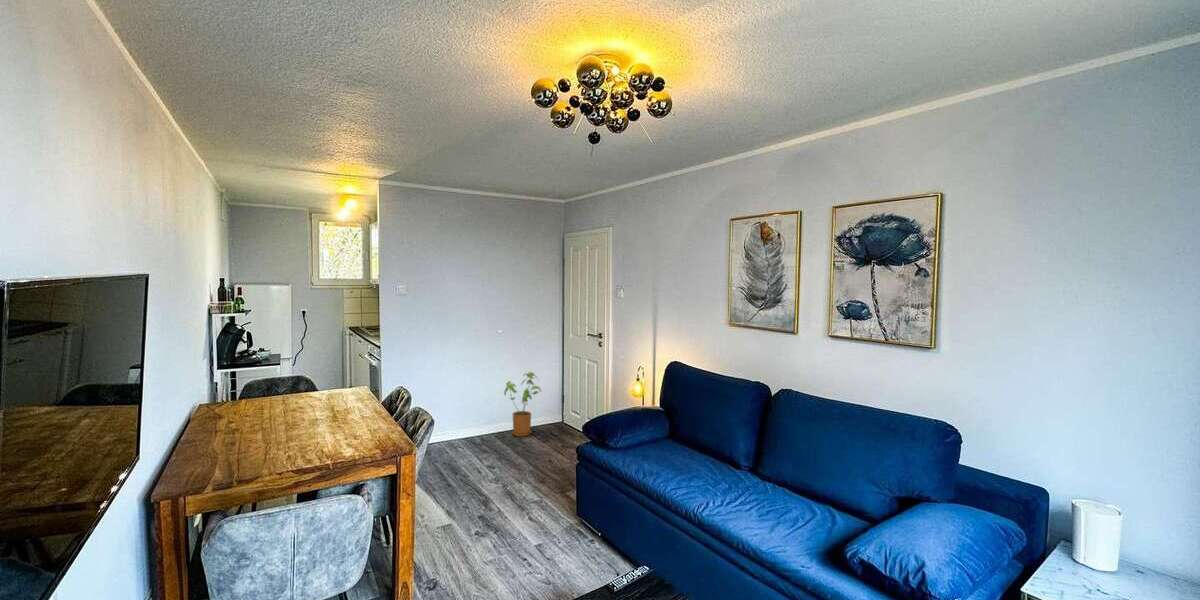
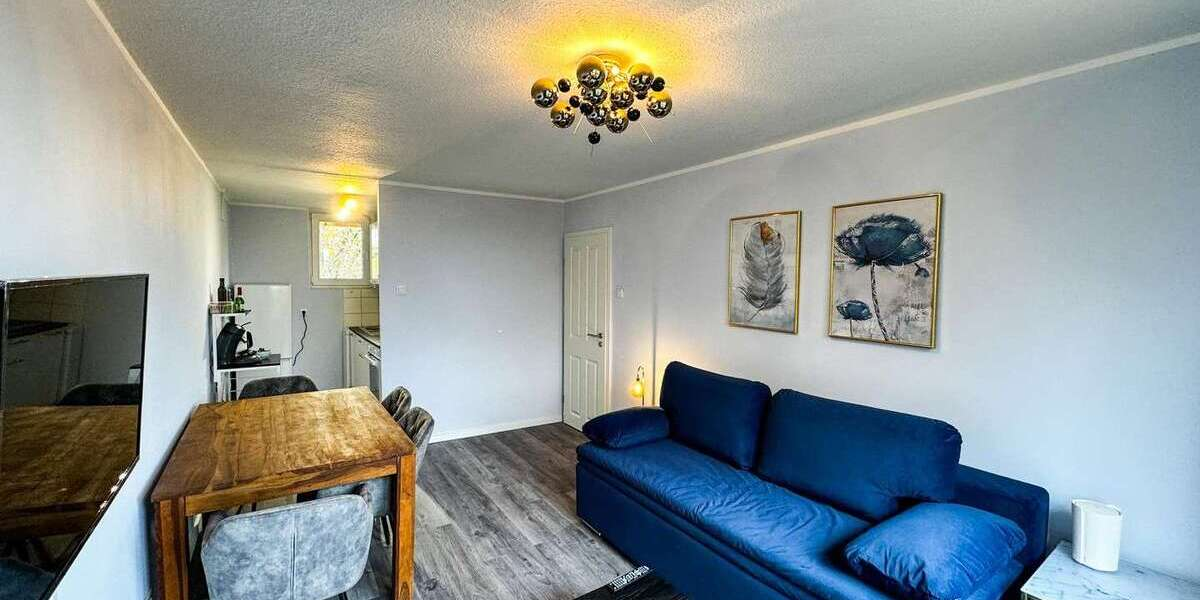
- house plant (524, 403)
